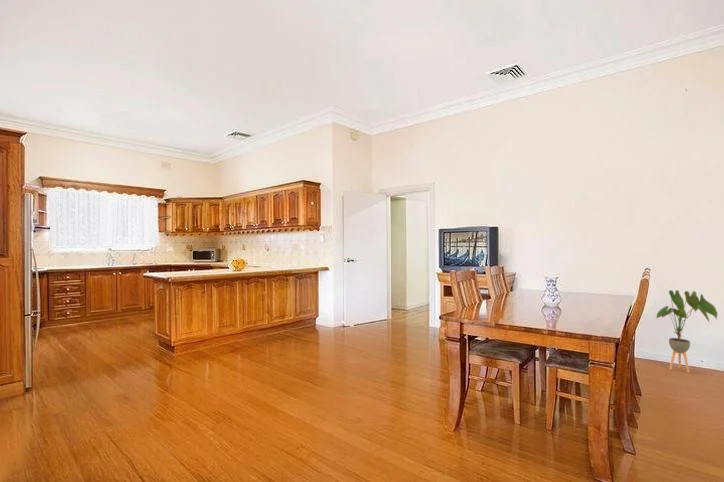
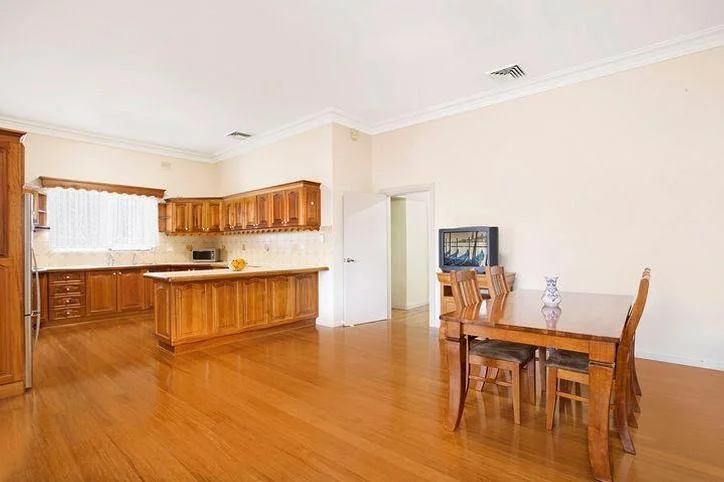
- house plant (682, 328)
